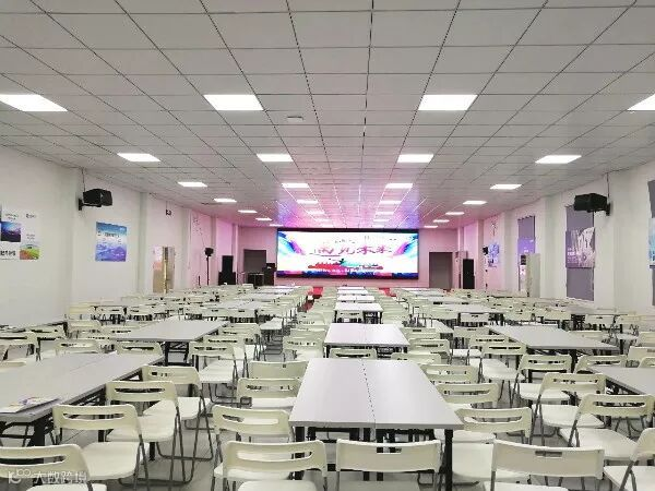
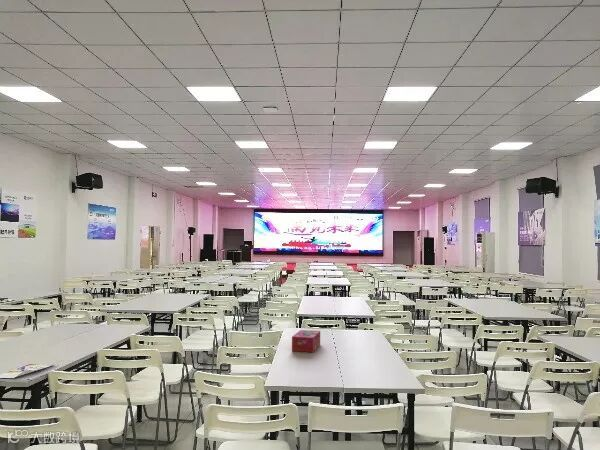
+ tissue box (306, 340)
